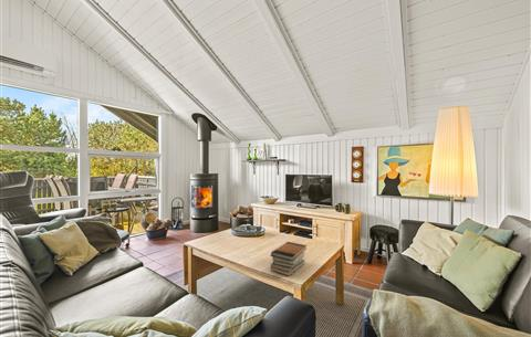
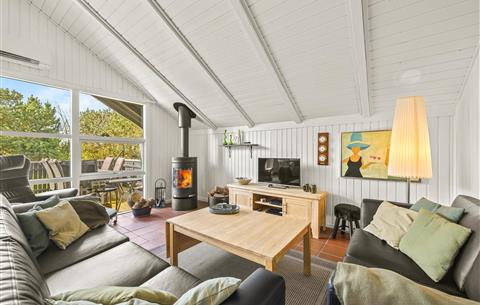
- book stack (289, 256)
